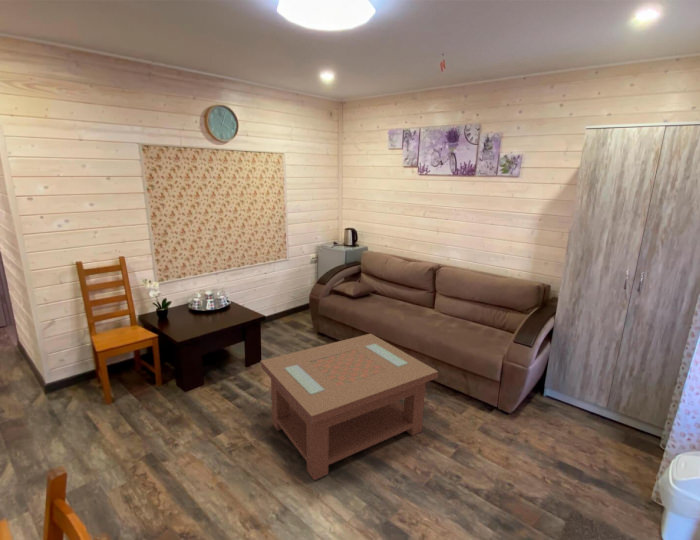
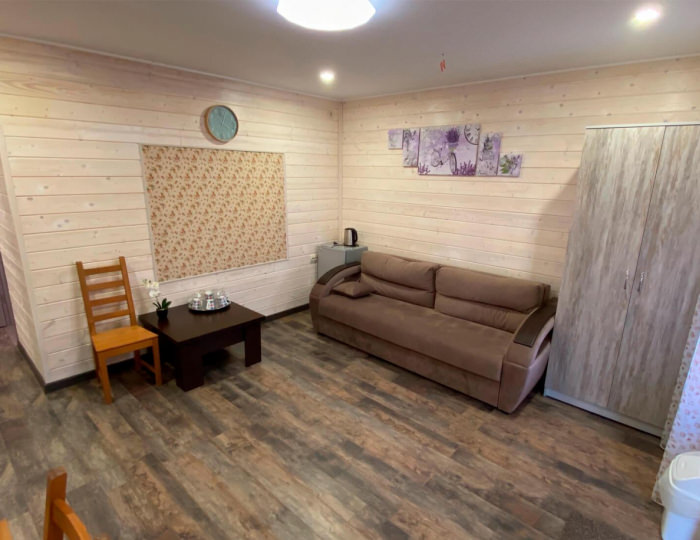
- coffee table (347, 397)
